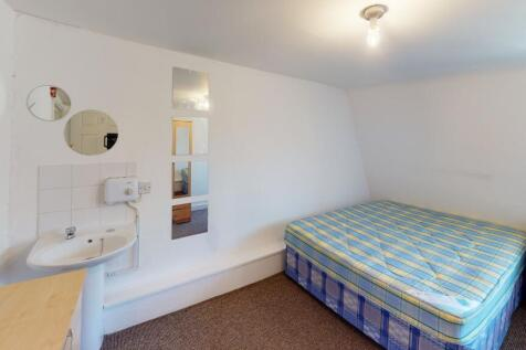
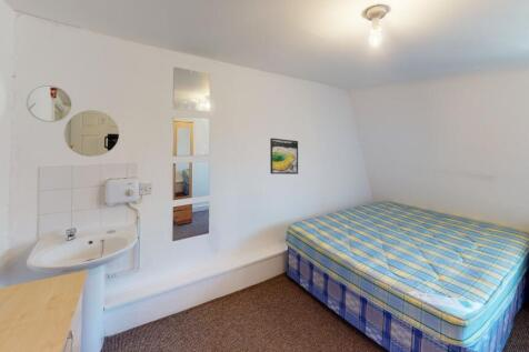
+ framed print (285, 157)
